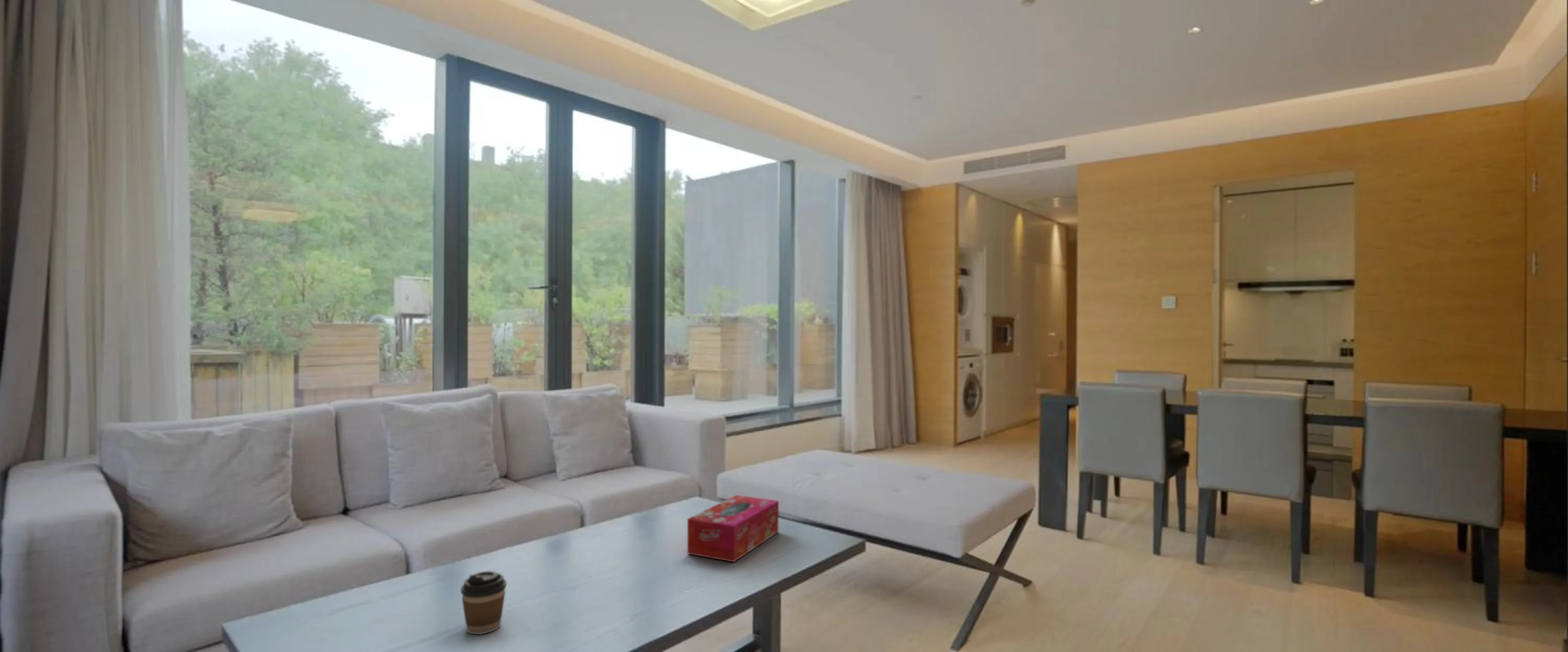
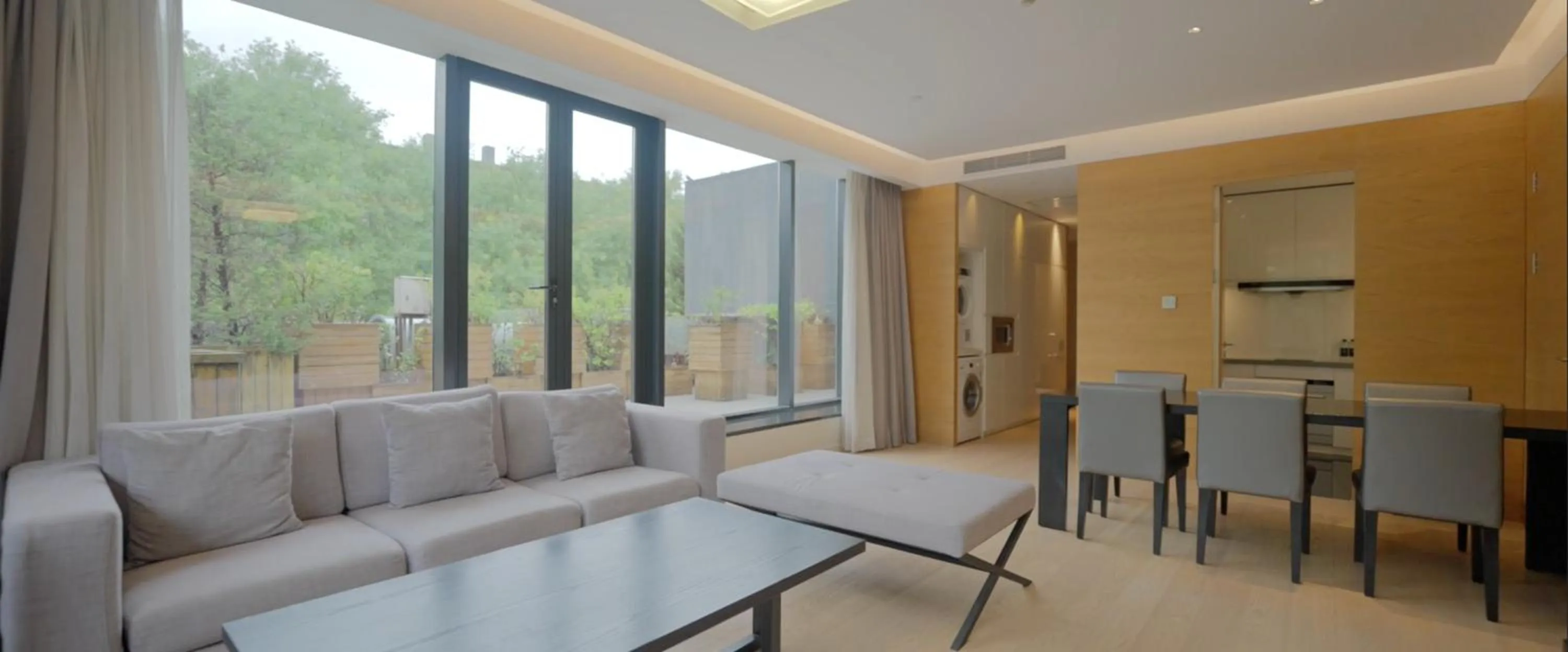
- tissue box (735, 526)
- coffee cup (483, 599)
